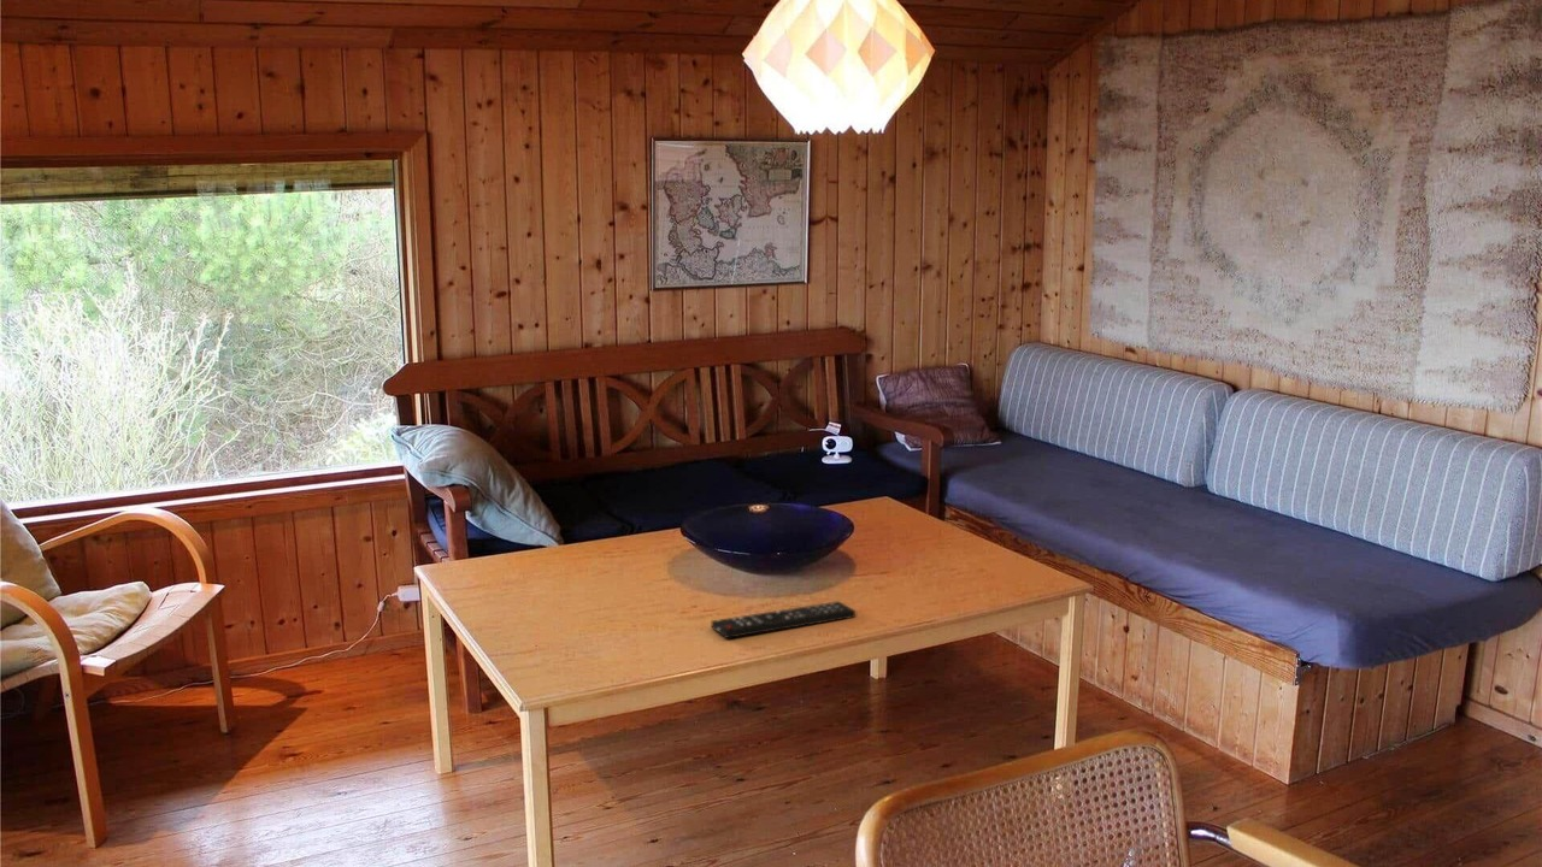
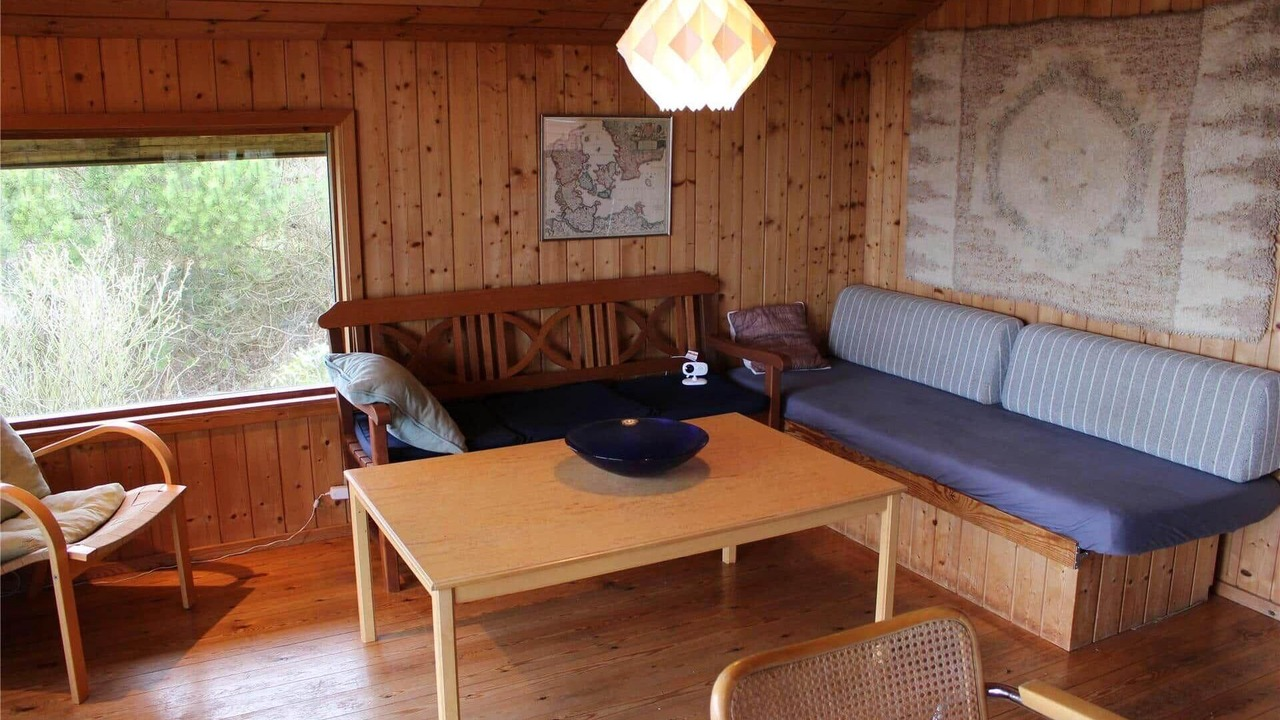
- remote control (783, 618)
